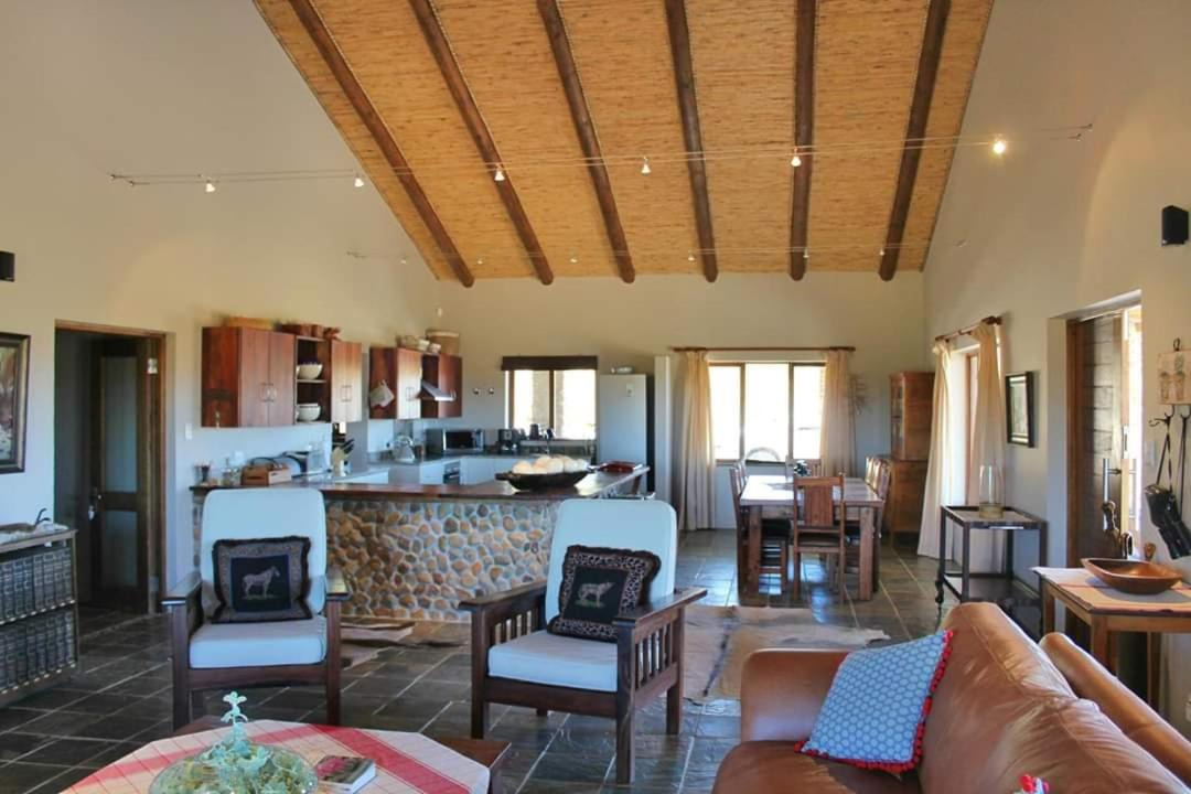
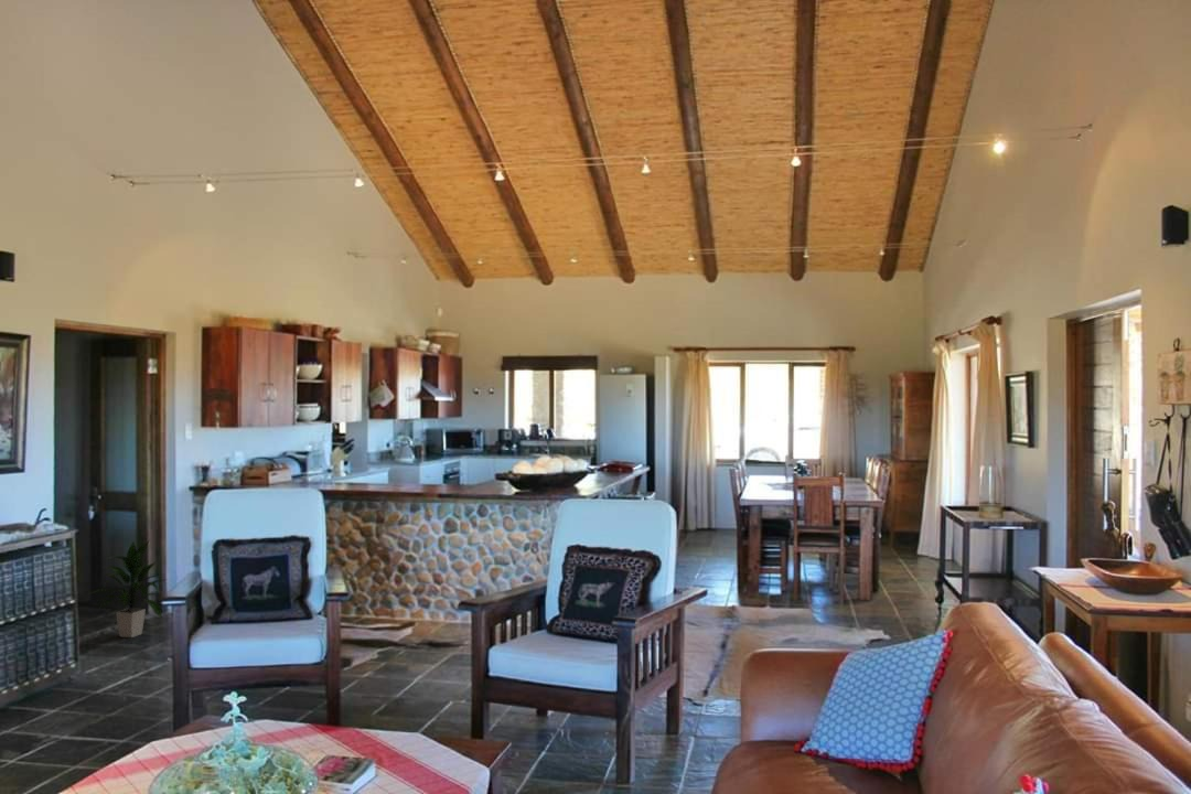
+ indoor plant (131, 589)
